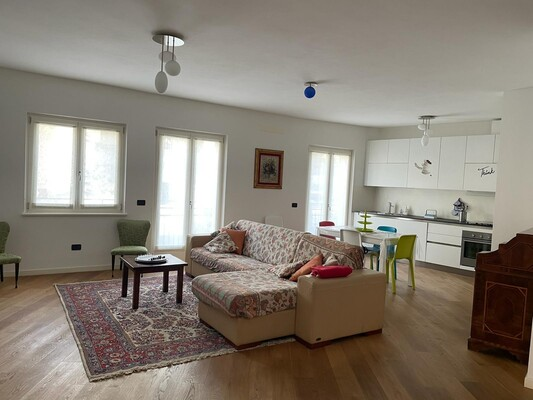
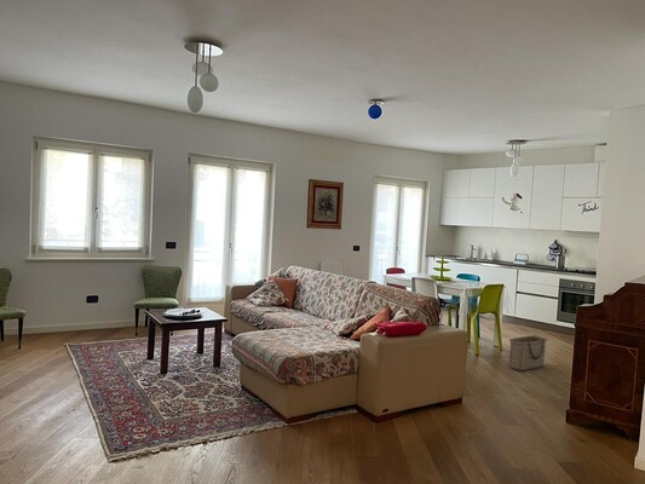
+ basket (526, 352)
